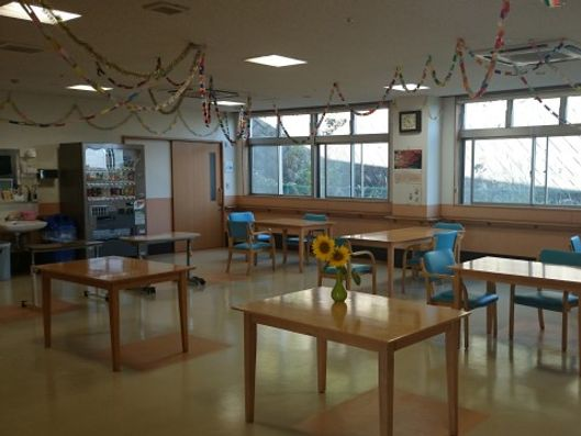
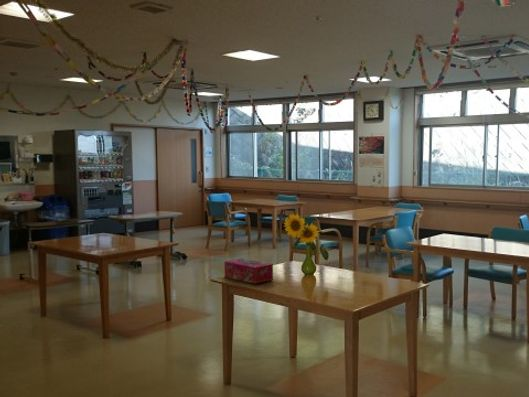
+ tissue box (248, 270)
